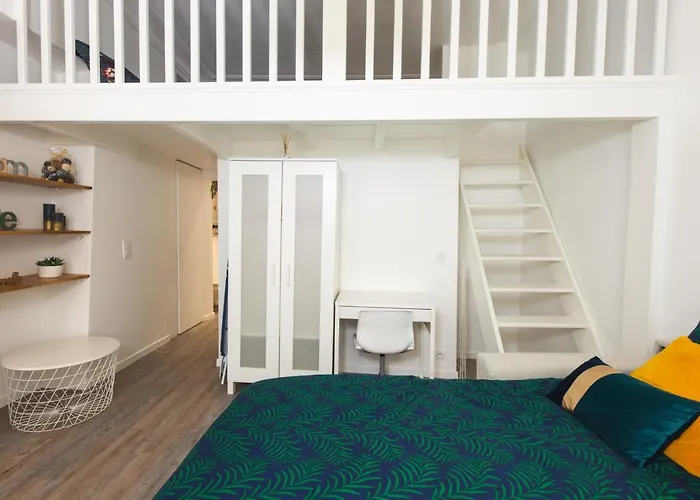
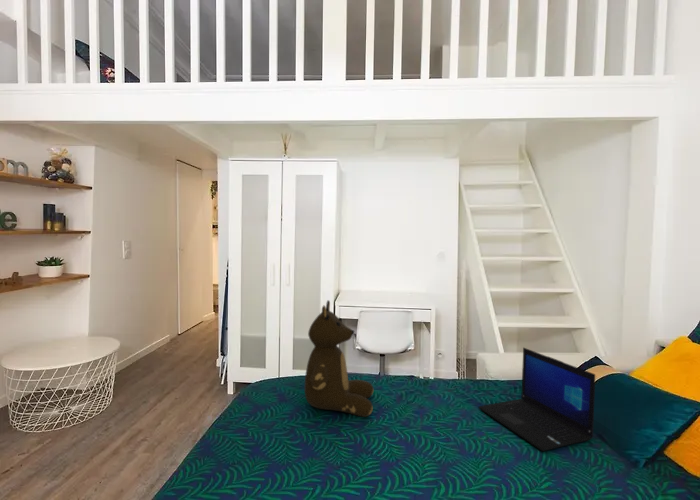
+ teddy bear (340, 354)
+ laptop (532, 392)
